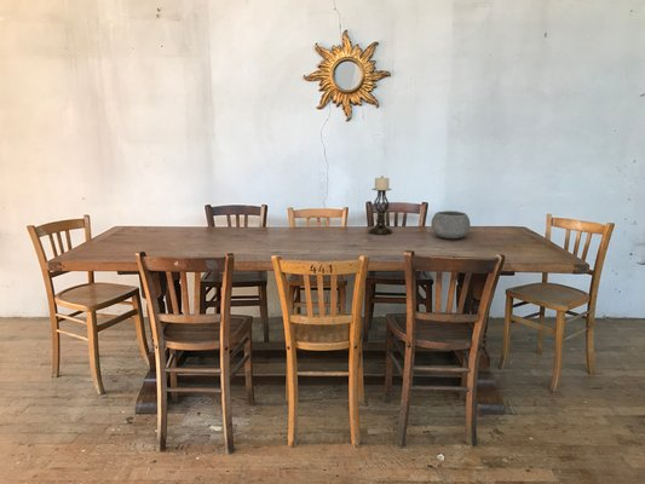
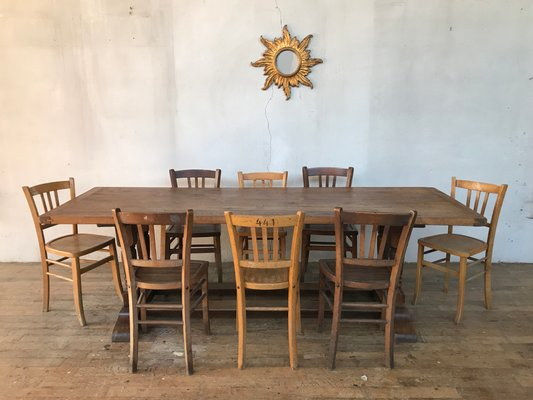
- bowl (450, 225)
- candle holder (381, 204)
